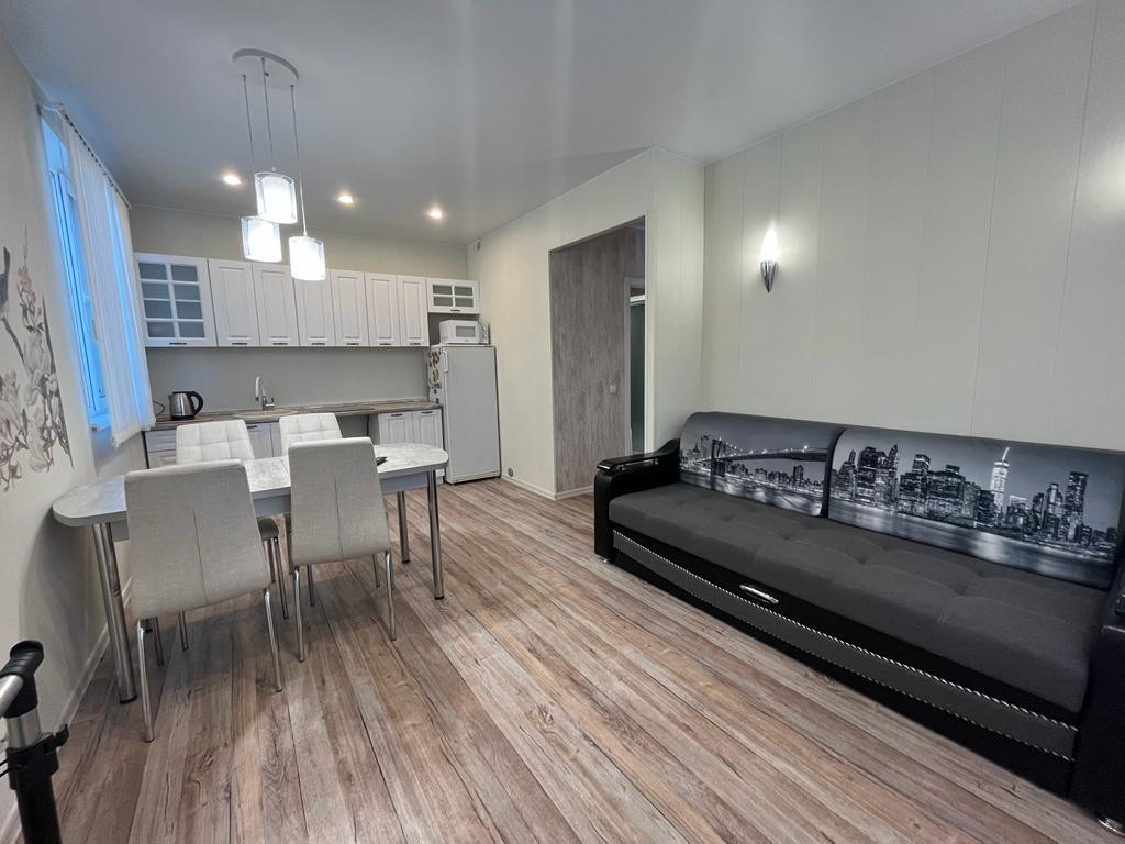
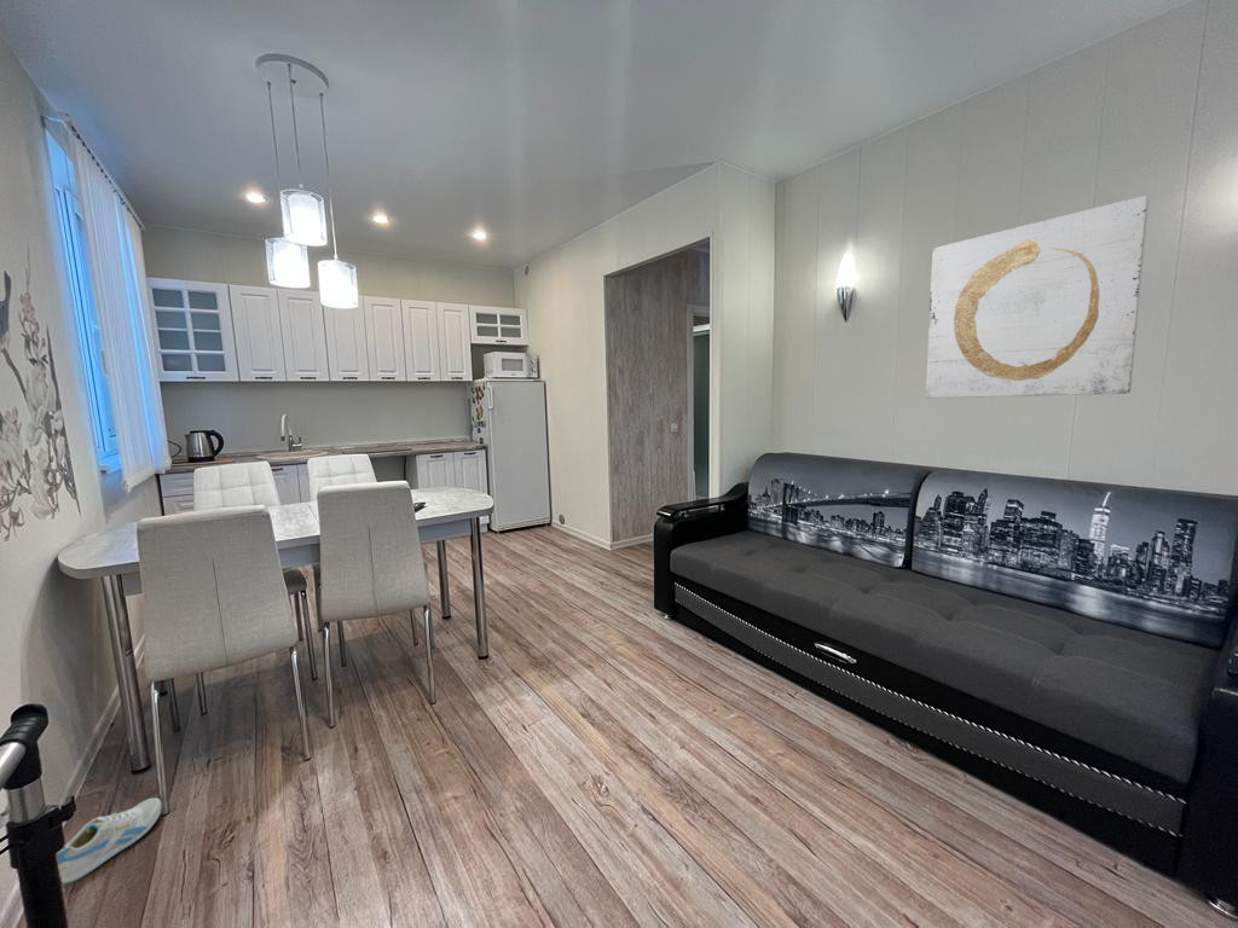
+ wall art (1020, 312)
+ sneaker (110, 830)
